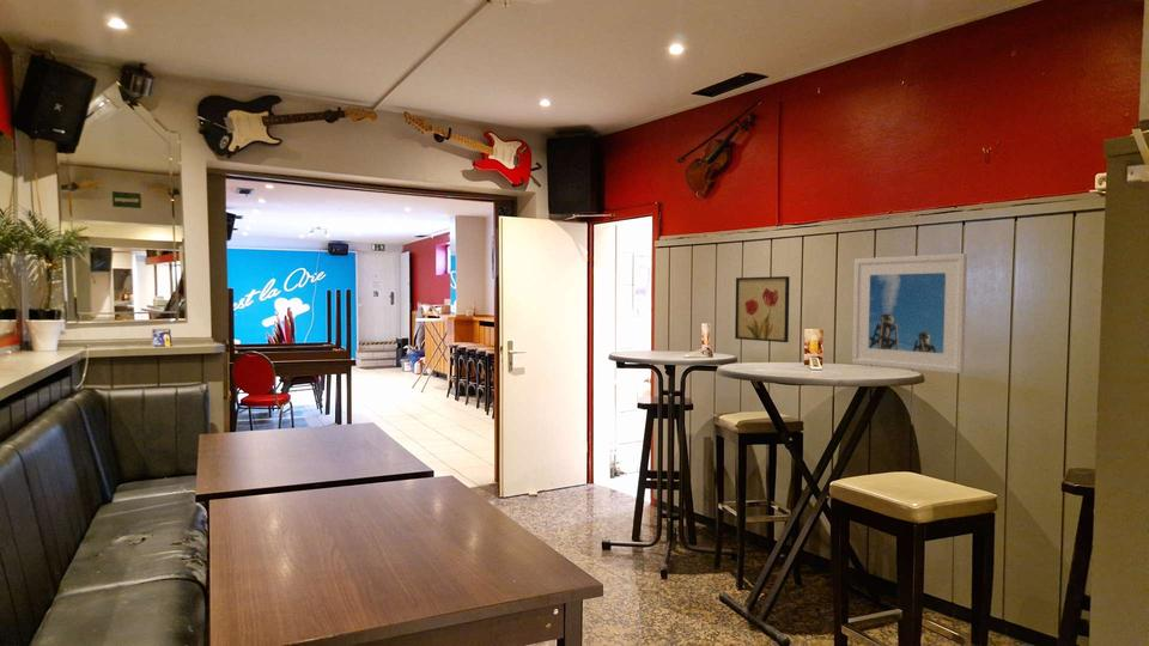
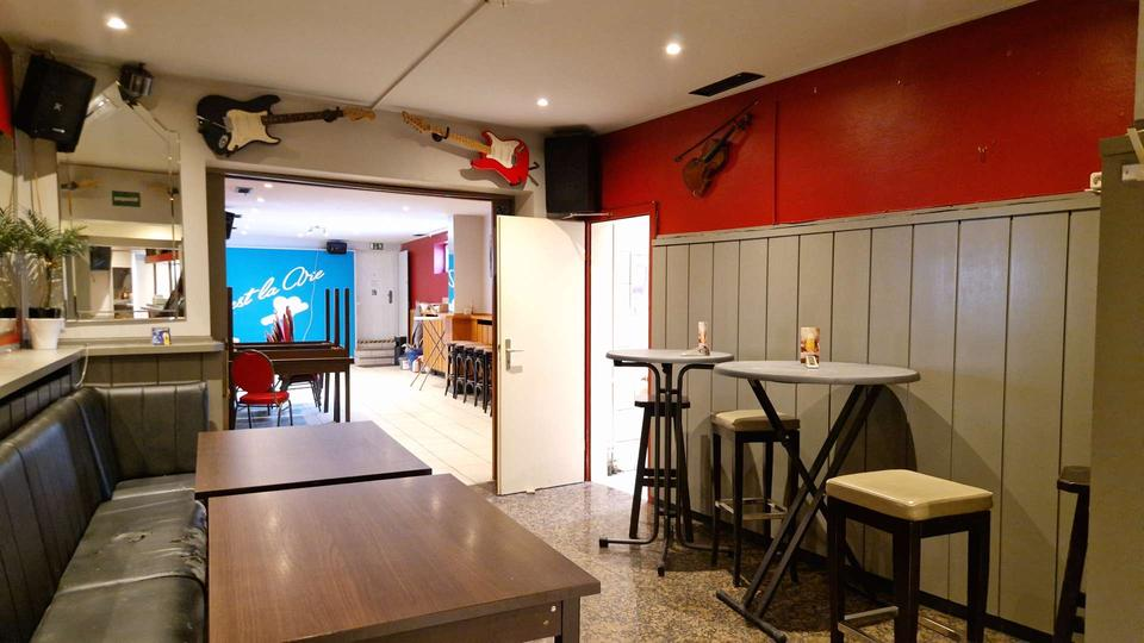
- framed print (905, 312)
- wall art (761, 309)
